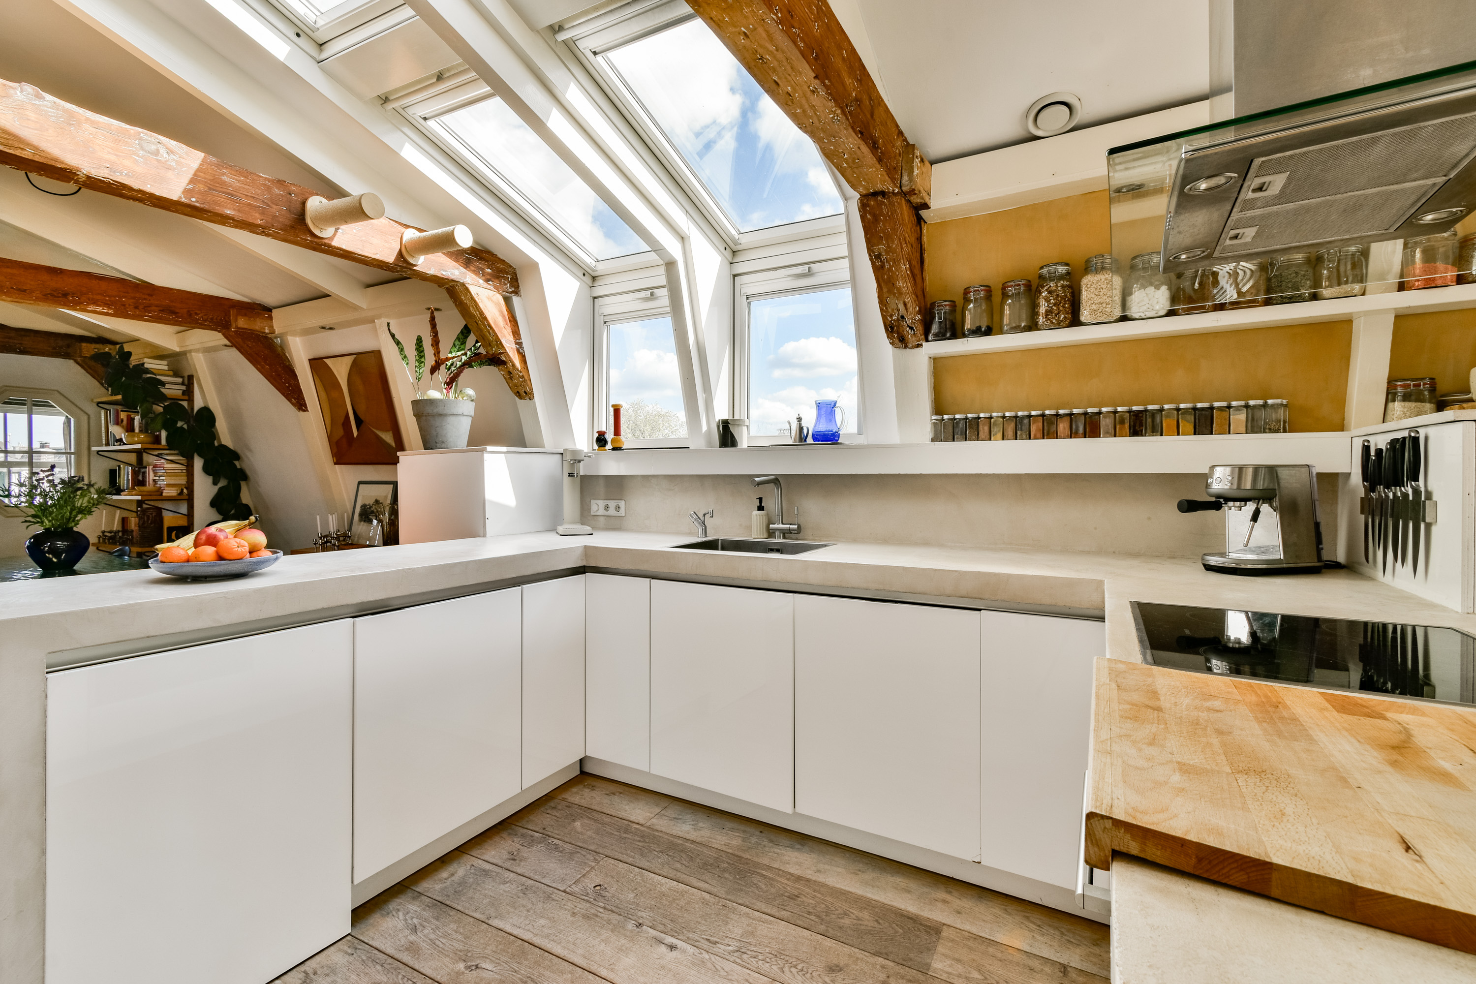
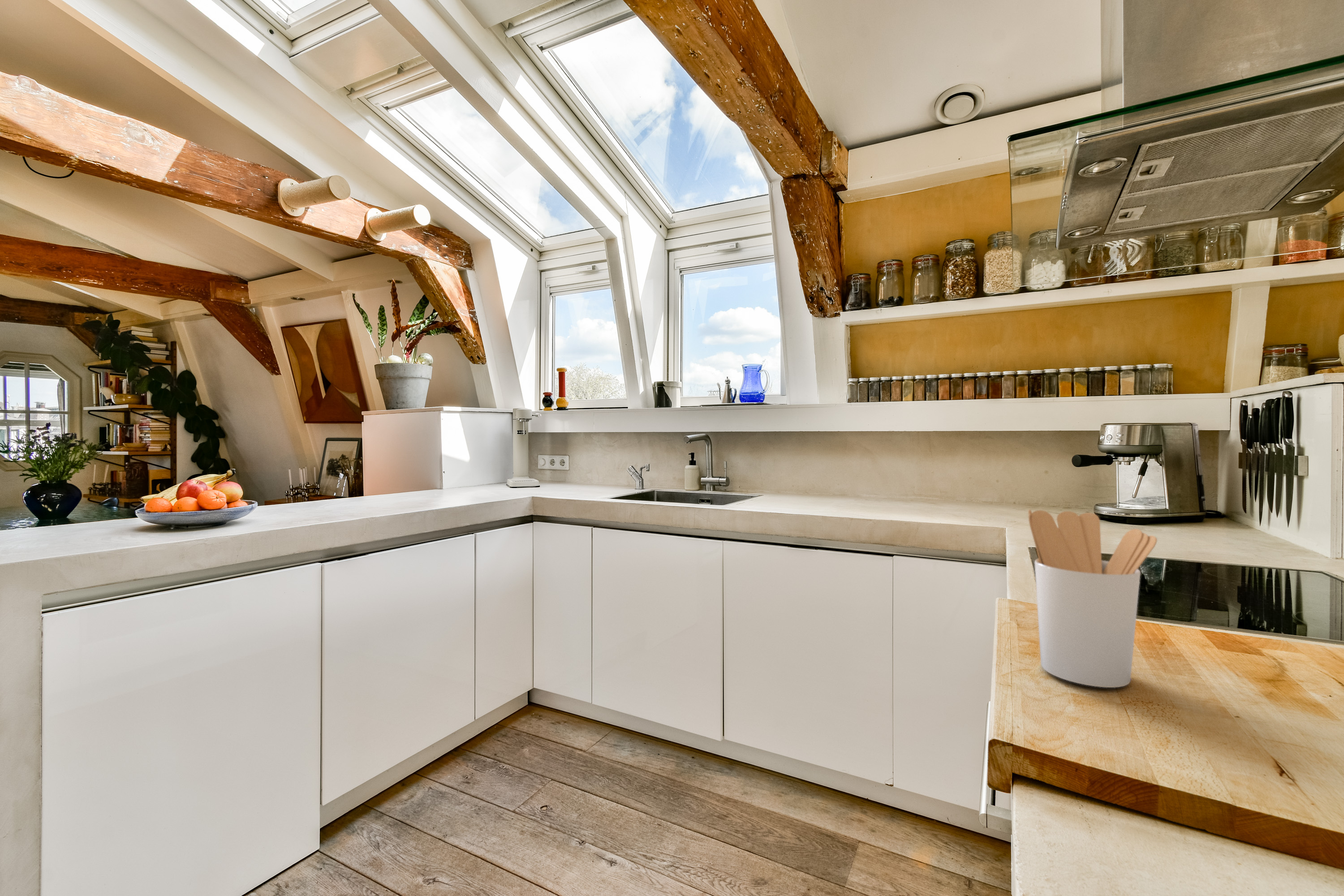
+ utensil holder (1077, 587)
